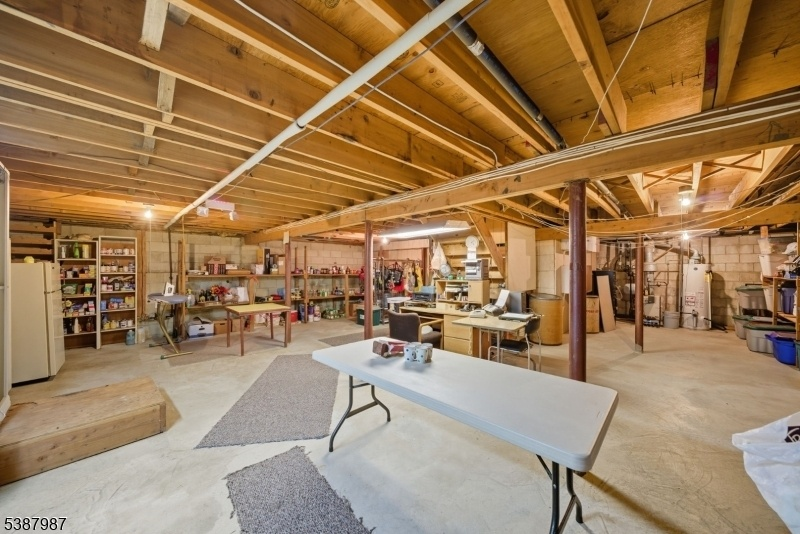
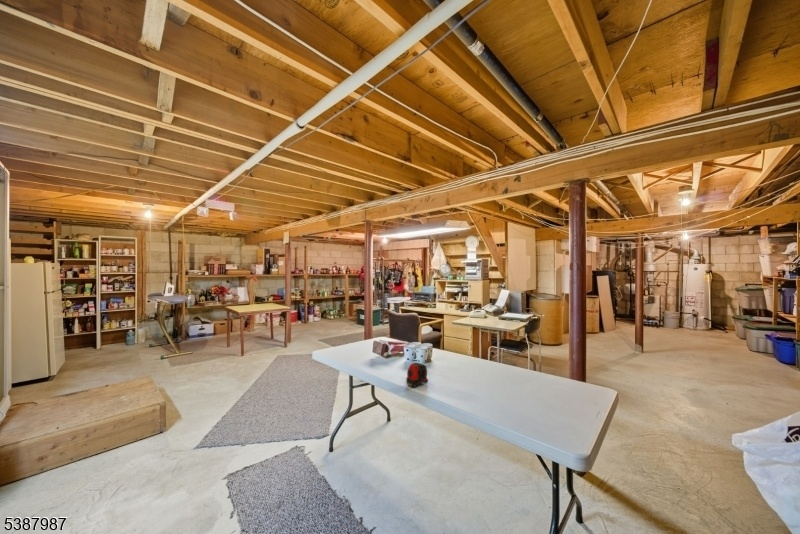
+ tape measure (417, 374)
